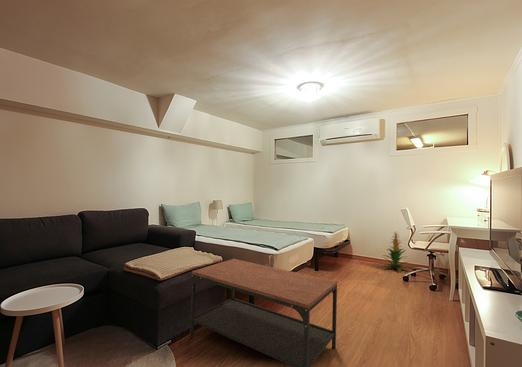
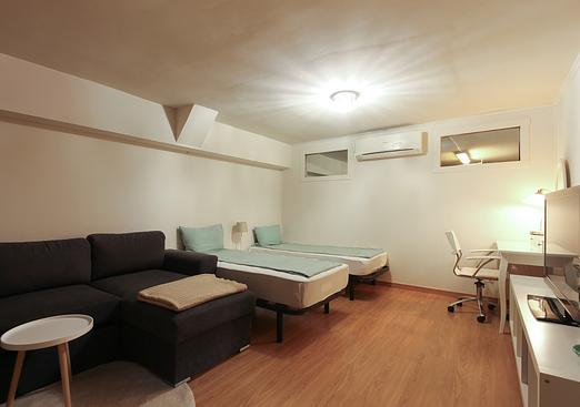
- coffee table (260, 308)
- indoor plant (396, 249)
